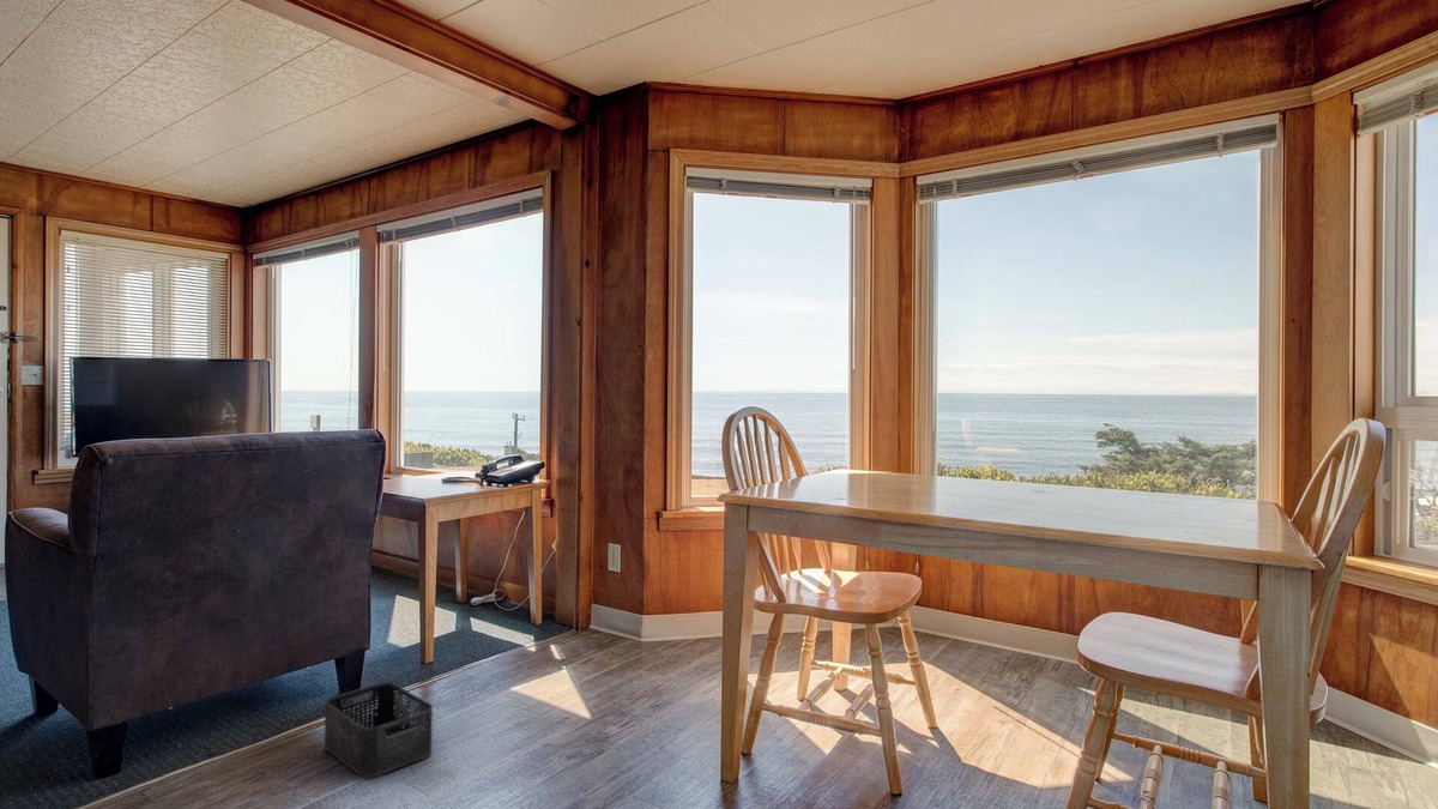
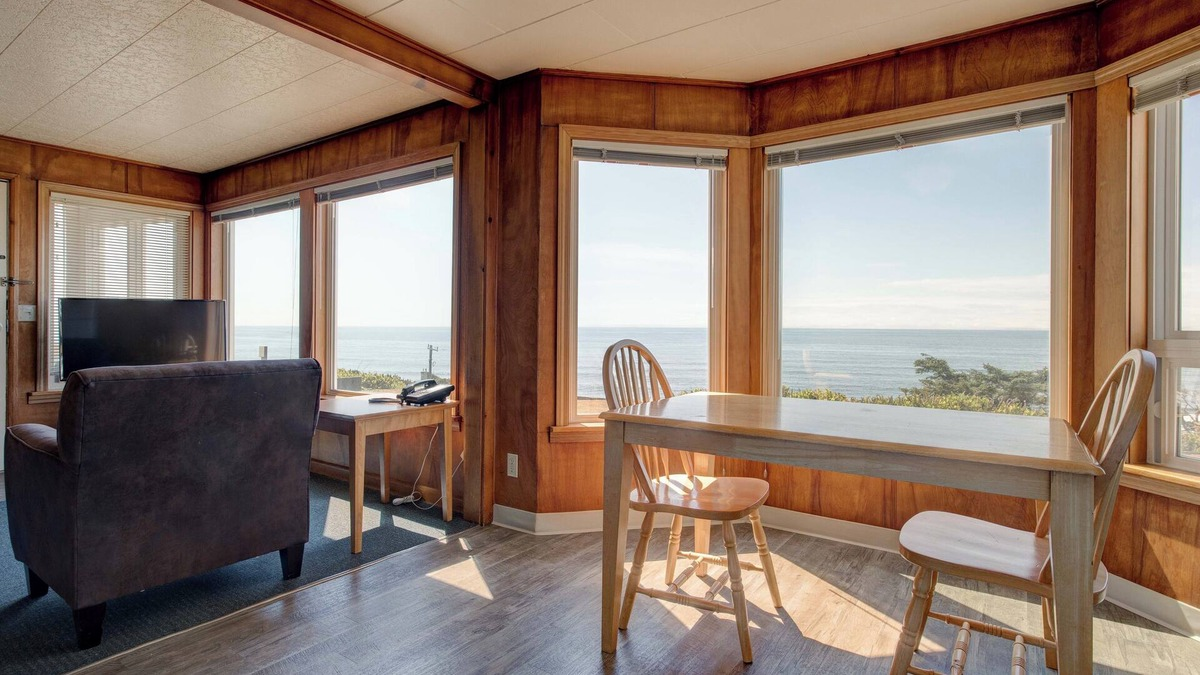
- storage bin (377, 726)
